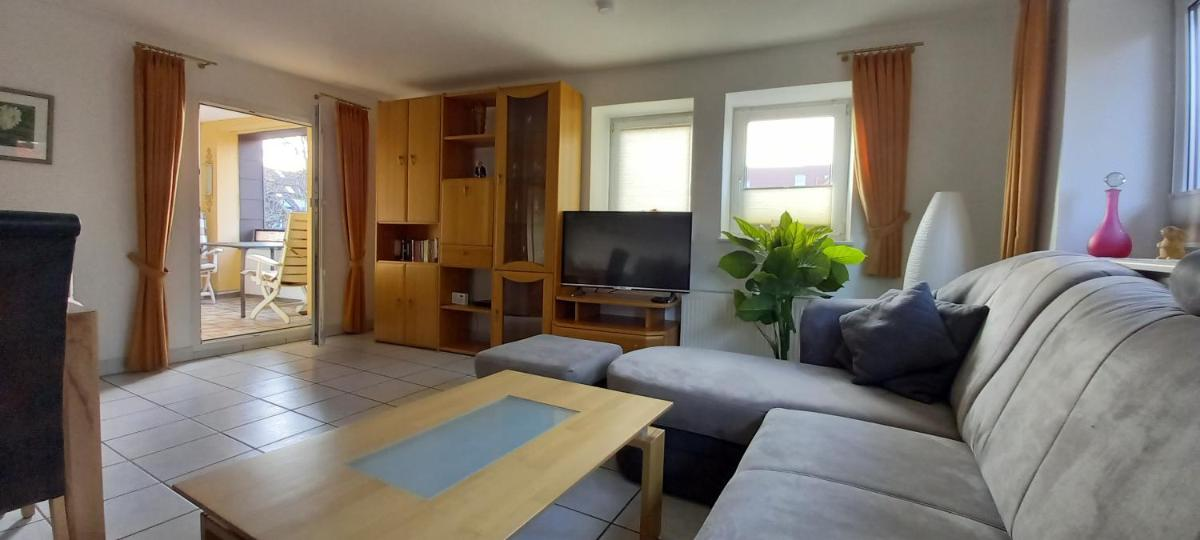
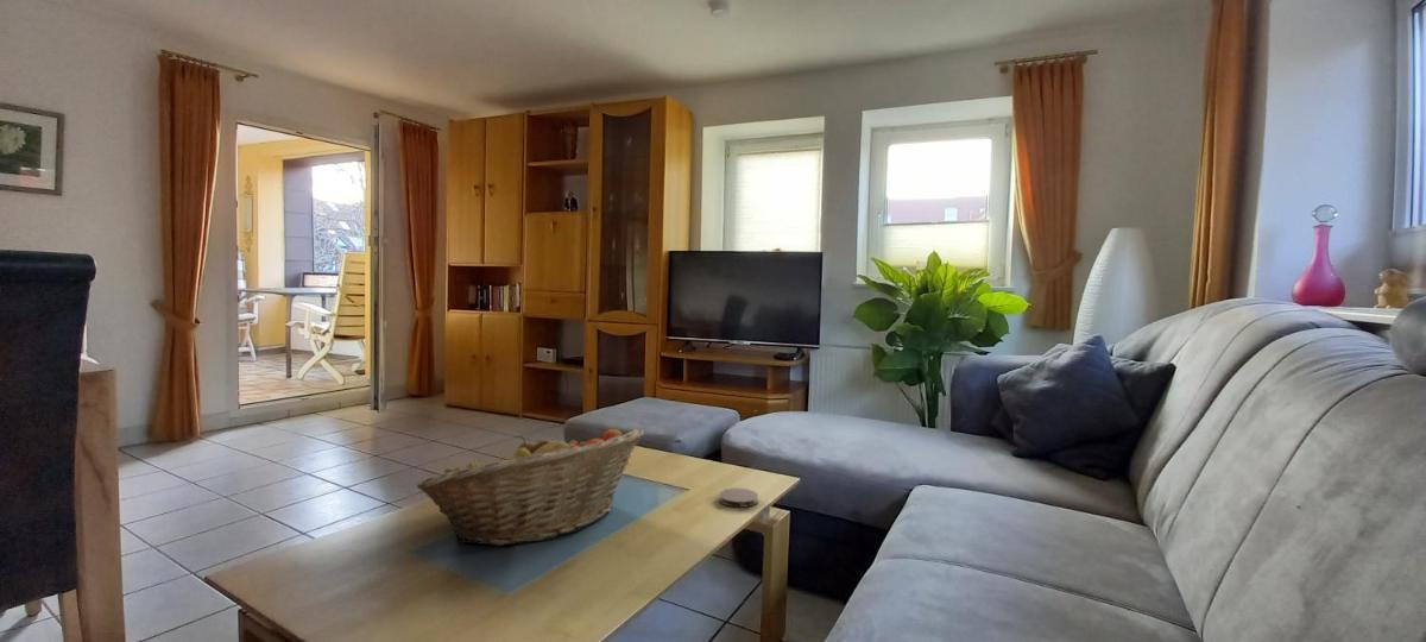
+ coaster (738, 497)
+ fruit basket (540, 473)
